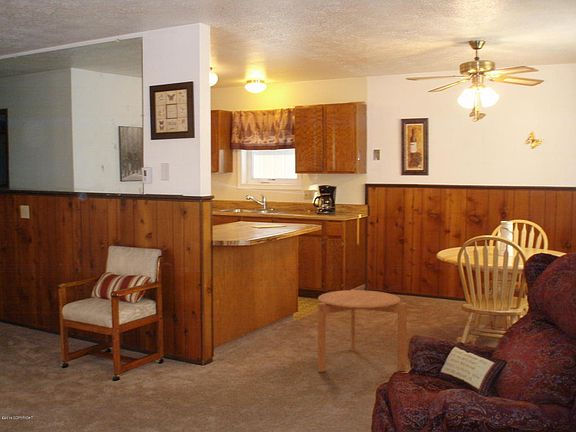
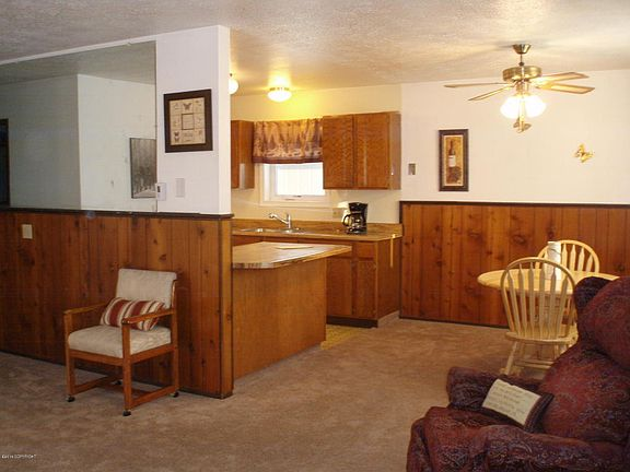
- side table (354, 330)
